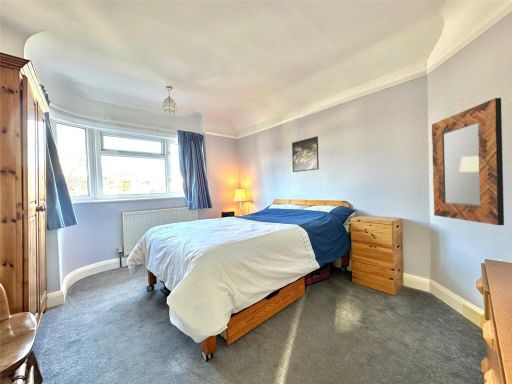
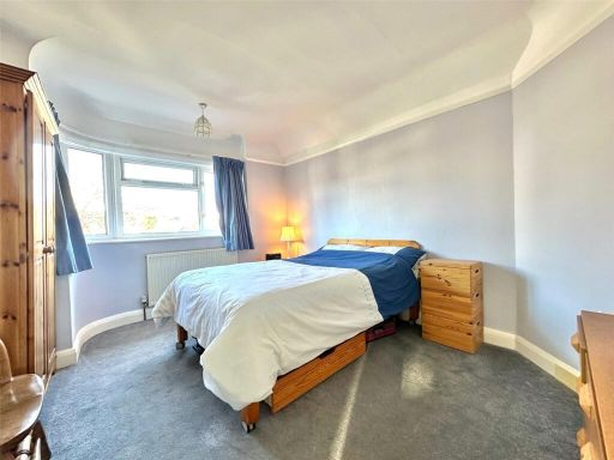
- home mirror (461, 166)
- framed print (304, 155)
